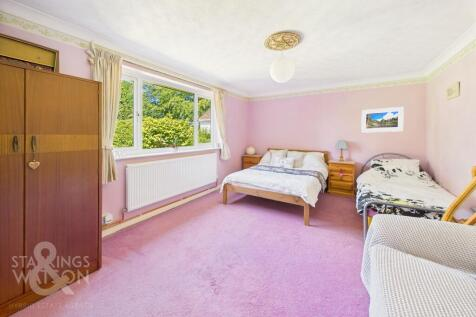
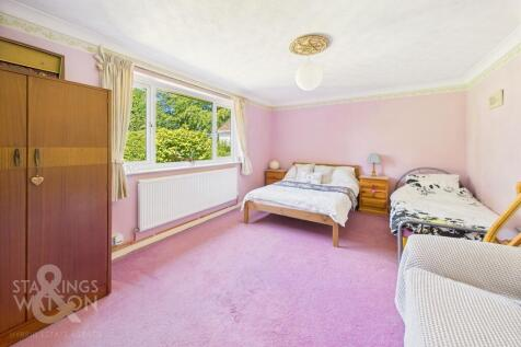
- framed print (381, 120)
